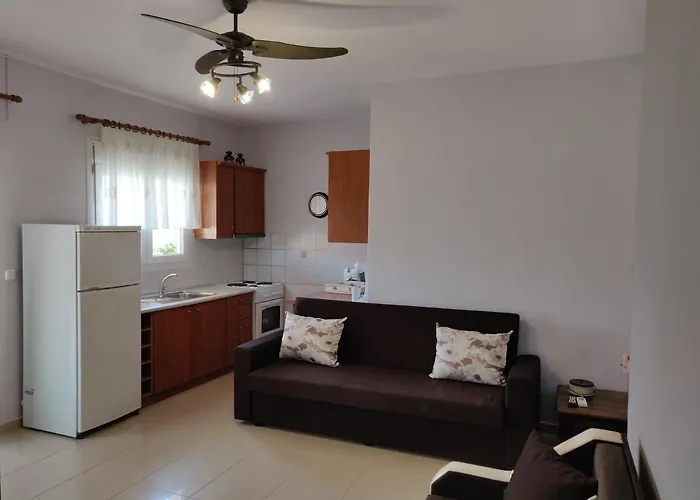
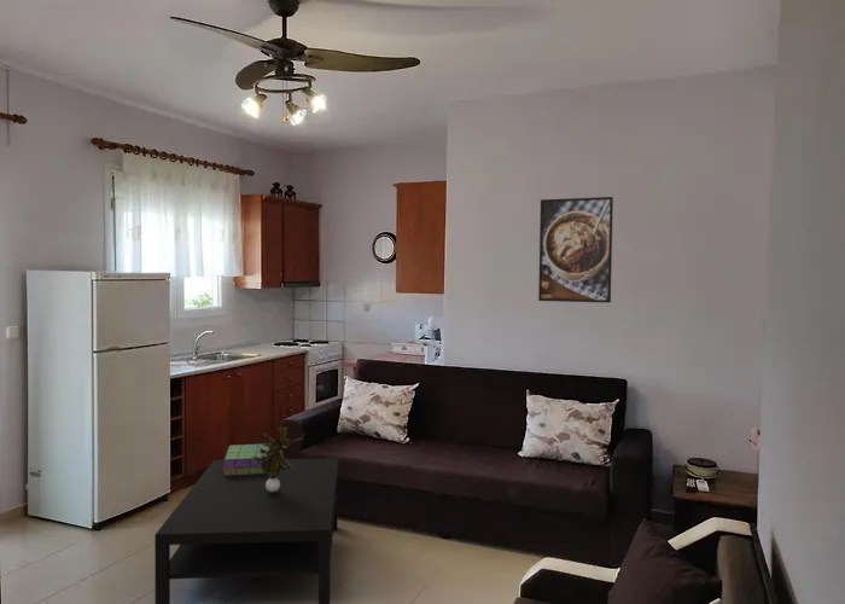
+ stack of books (247, 458)
+ coffee table (262, 529)
+ potted plant (279, 457)
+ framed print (575, 250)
